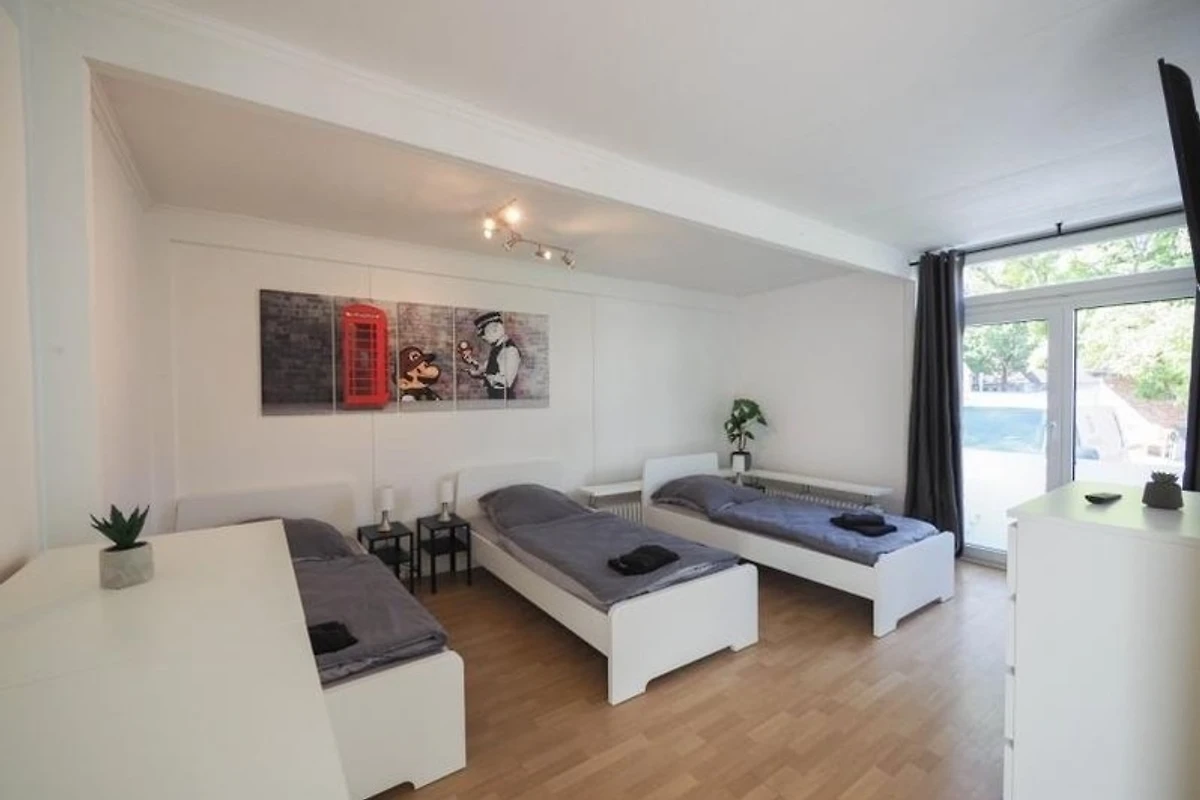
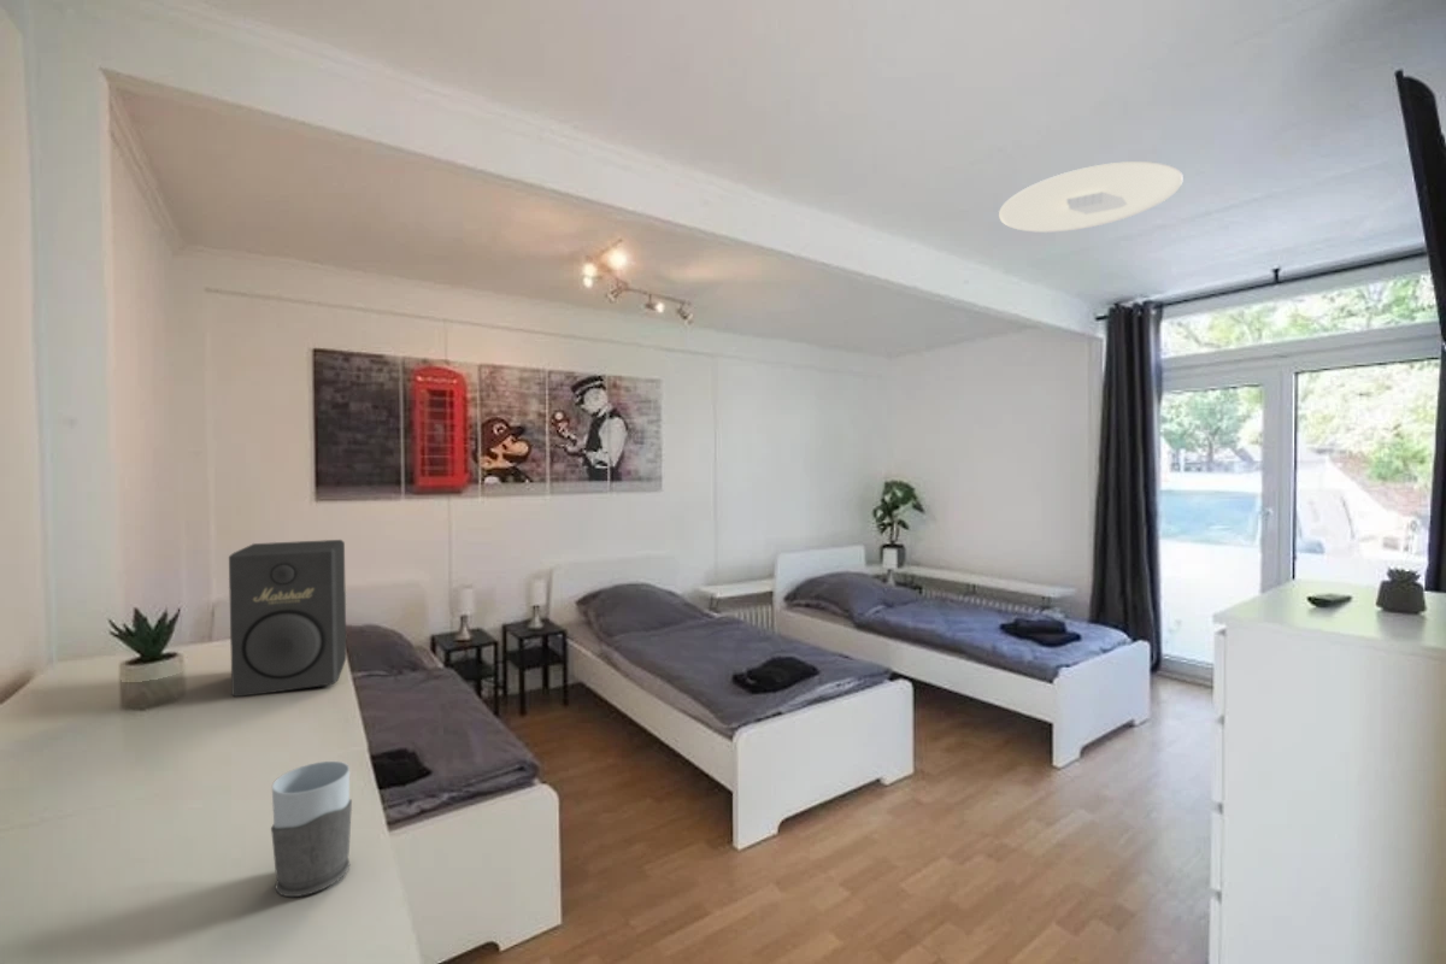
+ speaker (292, 612)
+ mug (305, 819)
+ ceiling light (1084, 193)
